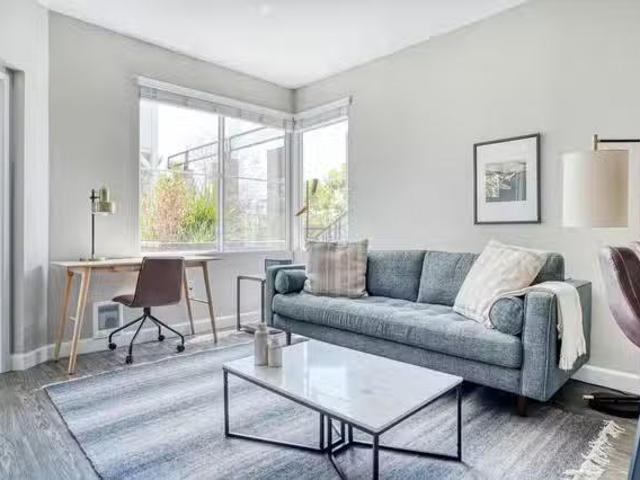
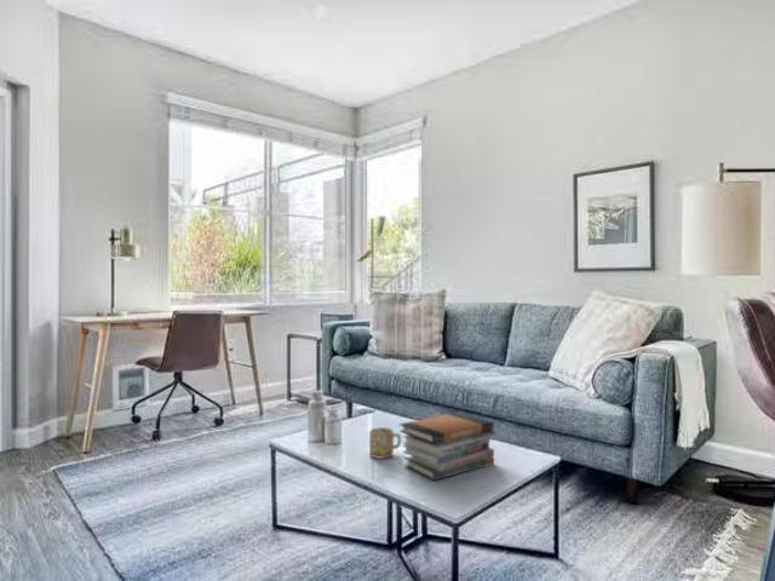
+ book stack (447, 443)
+ mug (385, 442)
